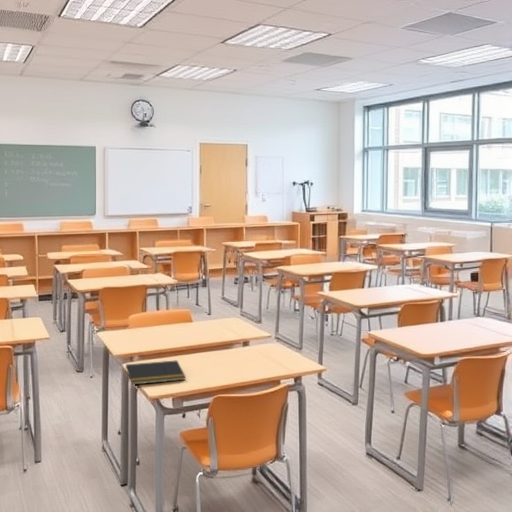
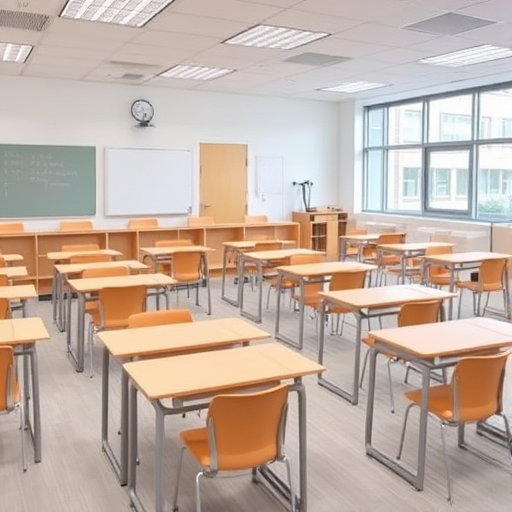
- notepad (155, 372)
